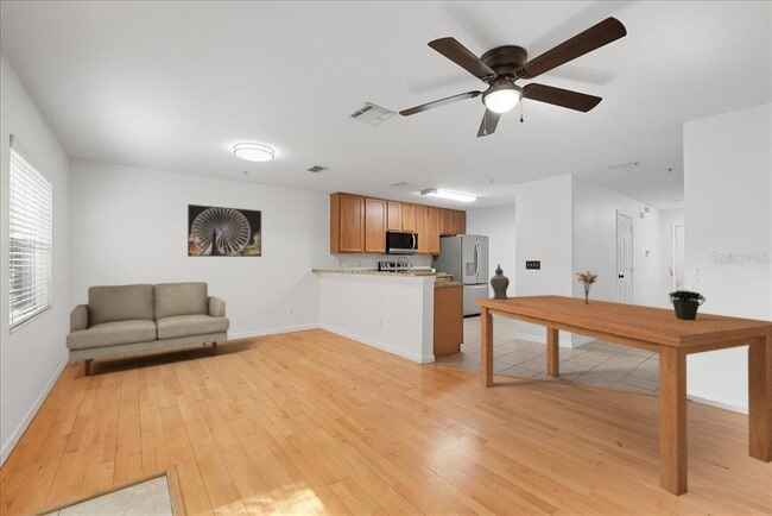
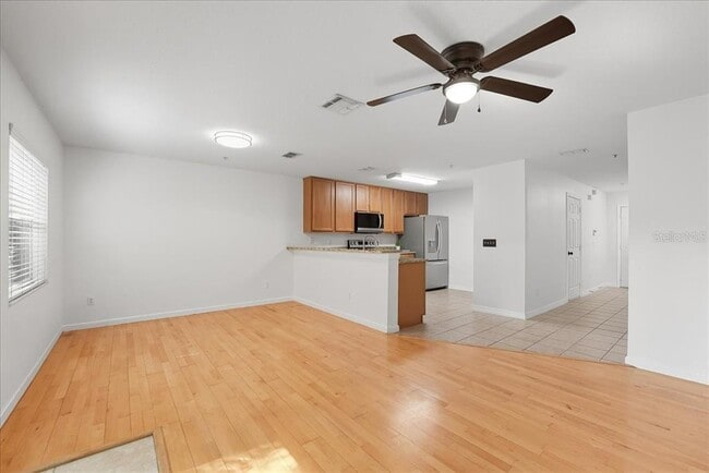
- dining table (600, 339)
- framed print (227, 232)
- bouquet (587, 288)
- potted plant (684, 292)
- sofa (154, 321)
- decorative urn (500, 281)
